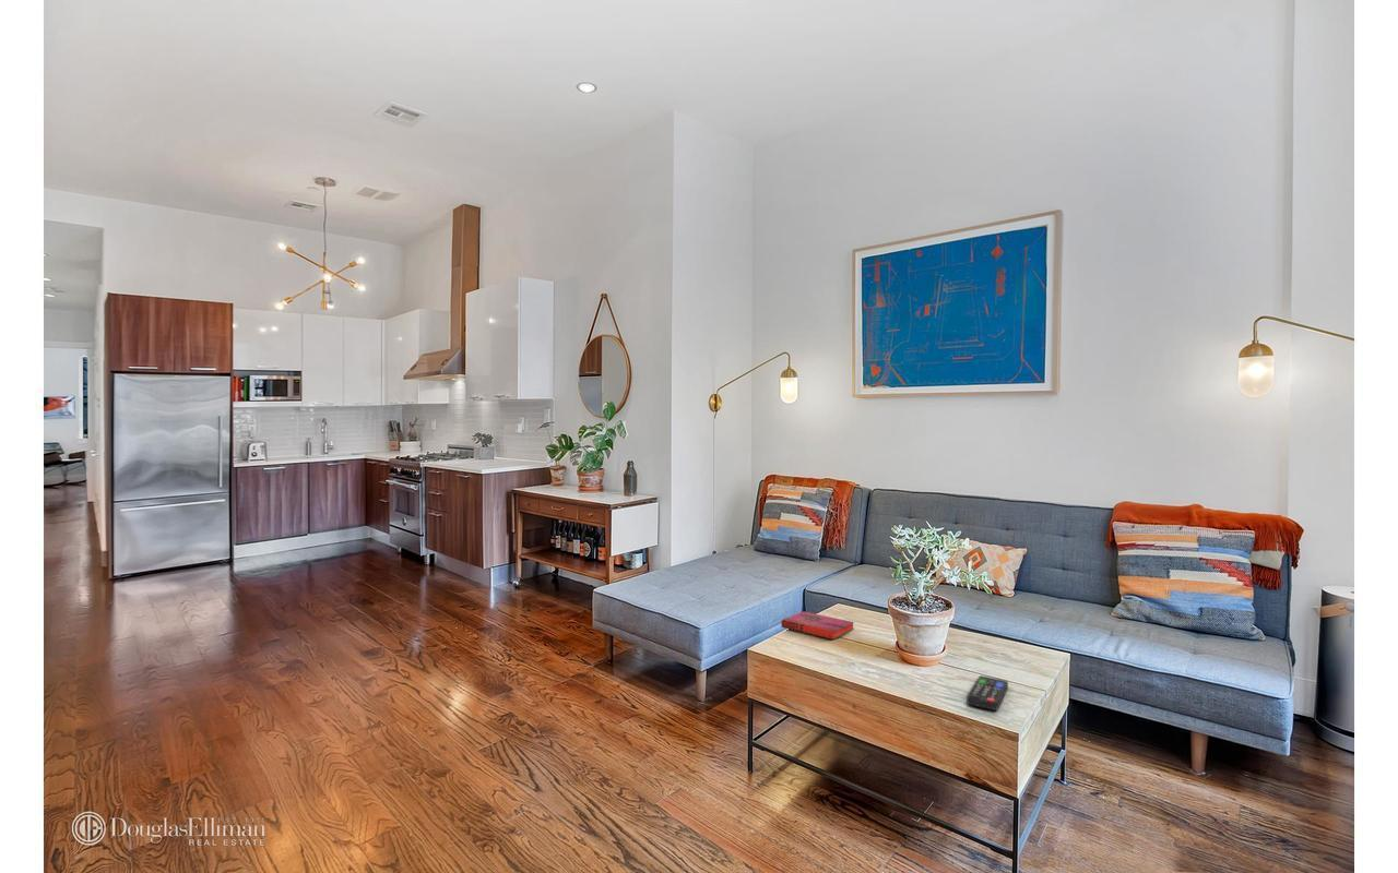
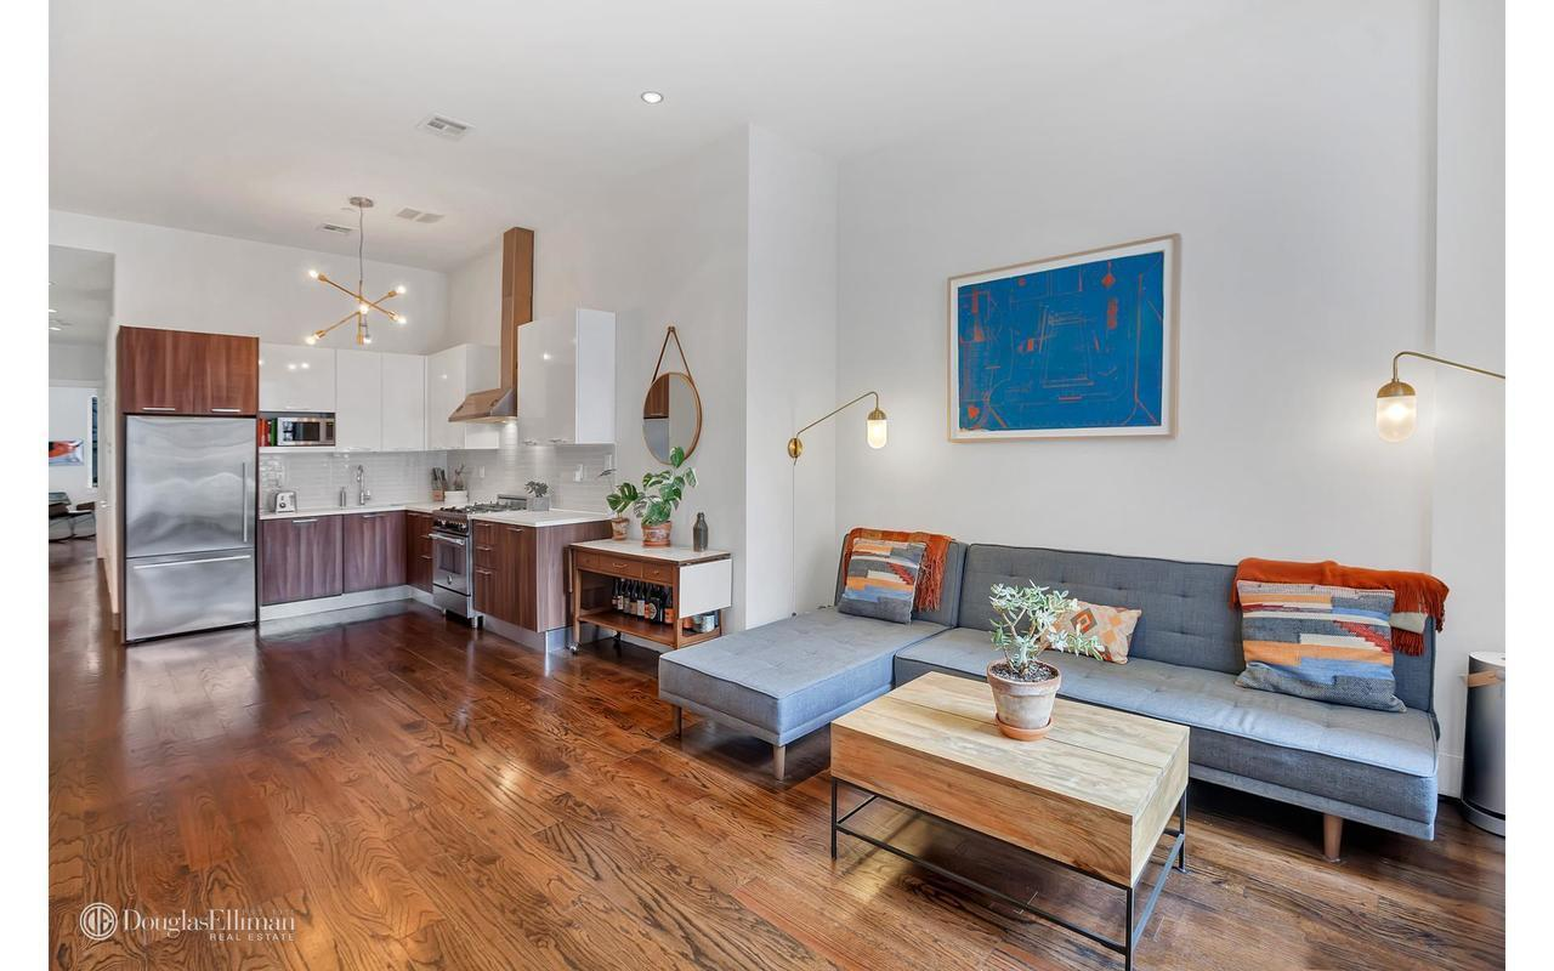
- hardback book (817, 624)
- remote control (987, 691)
